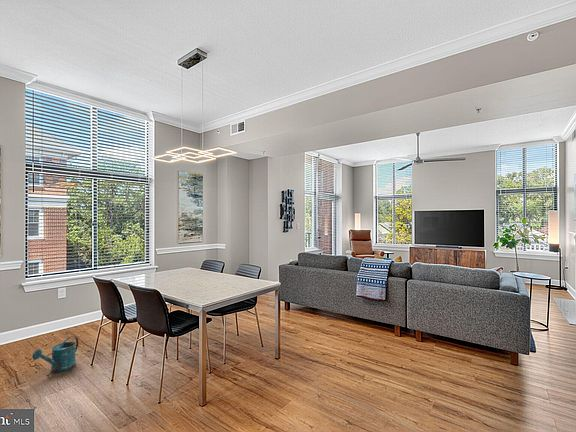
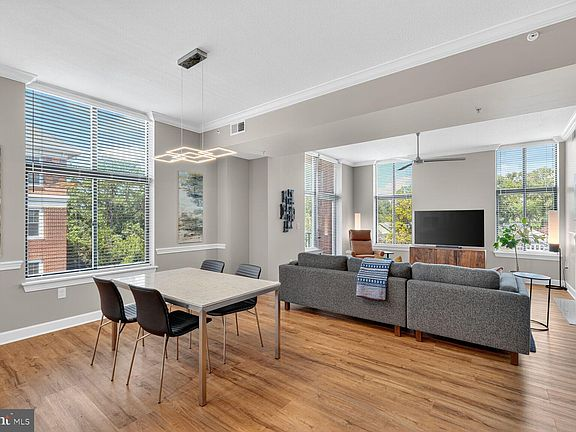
- watering can (57, 356)
